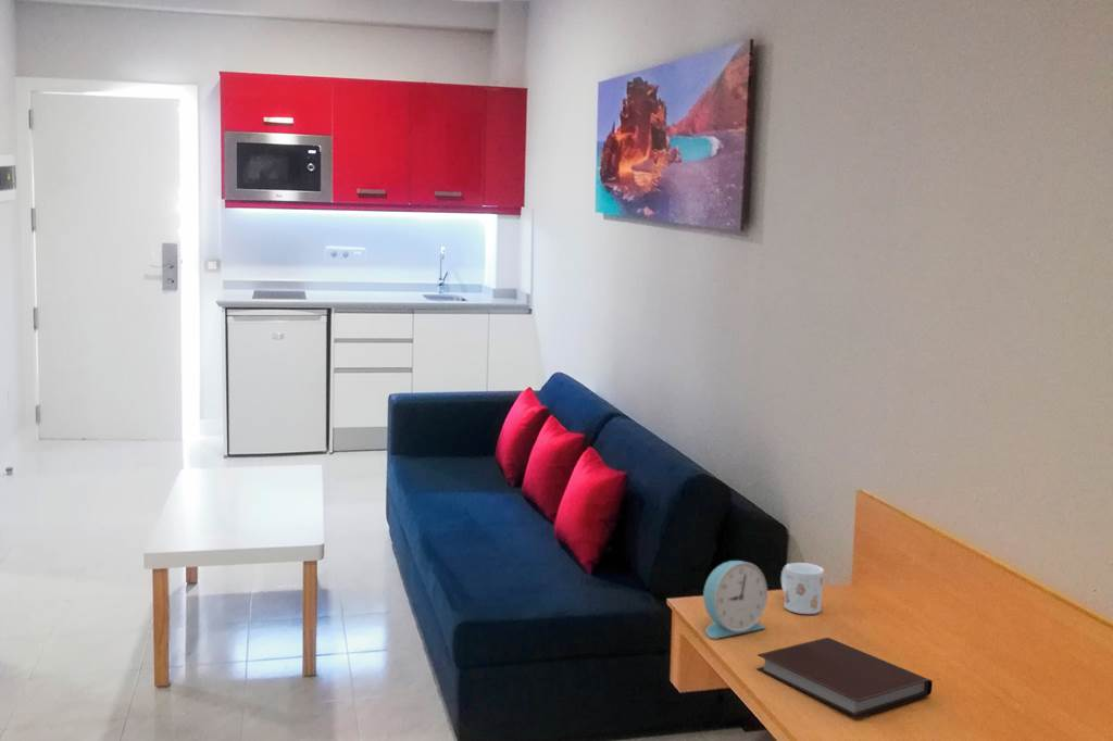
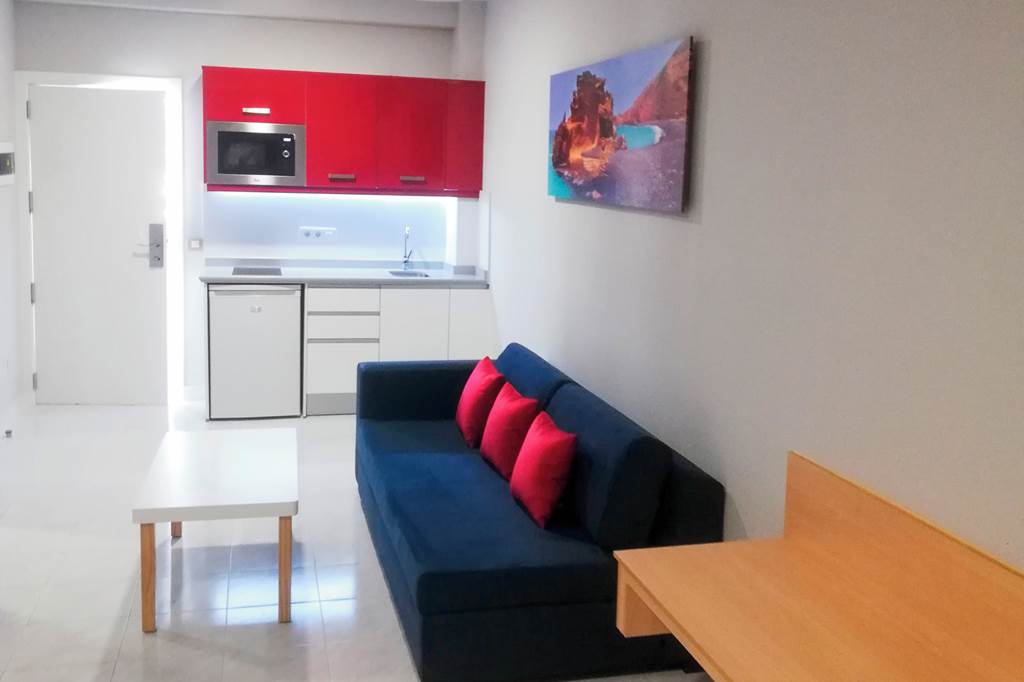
- alarm clock (731, 593)
- notebook (842, 674)
- mug (798, 585)
